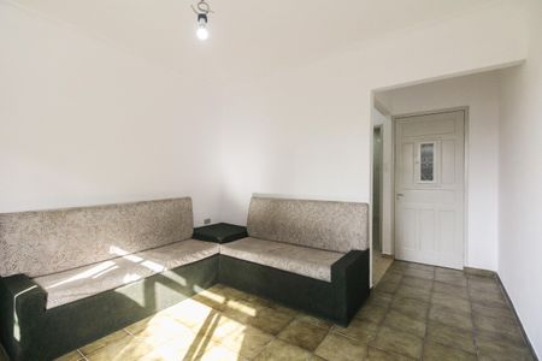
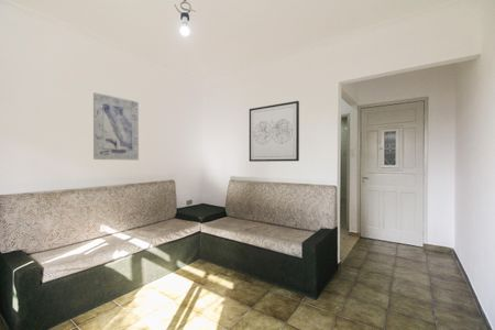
+ wall art (117, 129)
+ wall art (272, 133)
